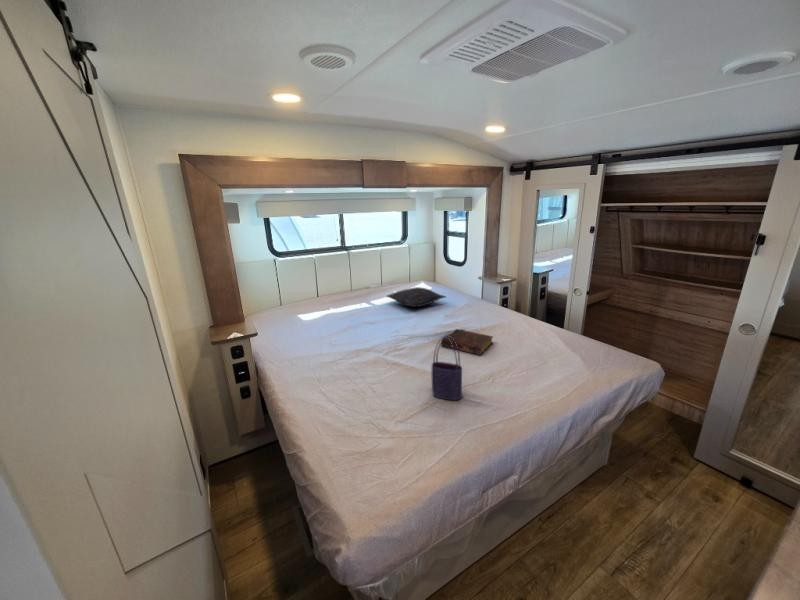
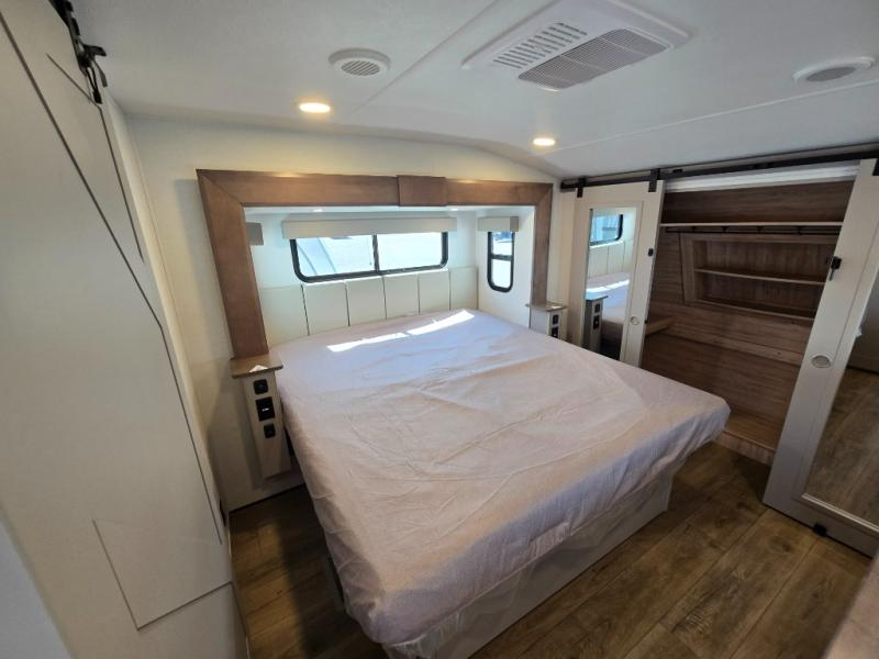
- book (467, 341)
- pillow (415, 296)
- tote bag (446, 367)
